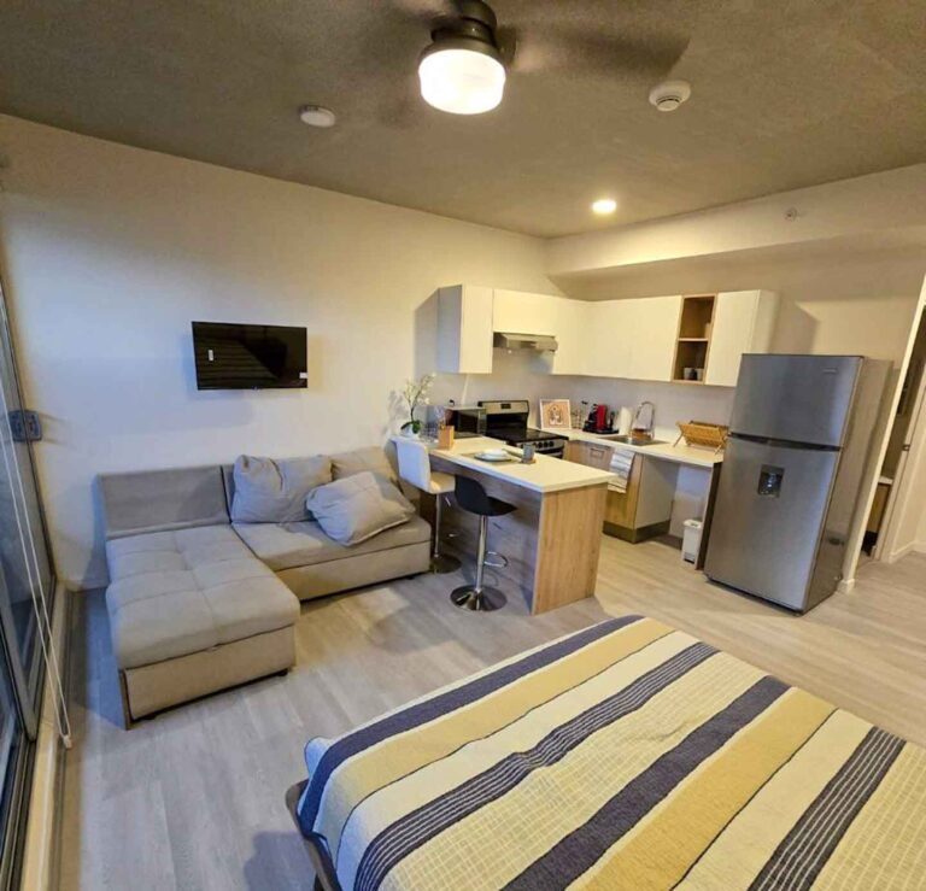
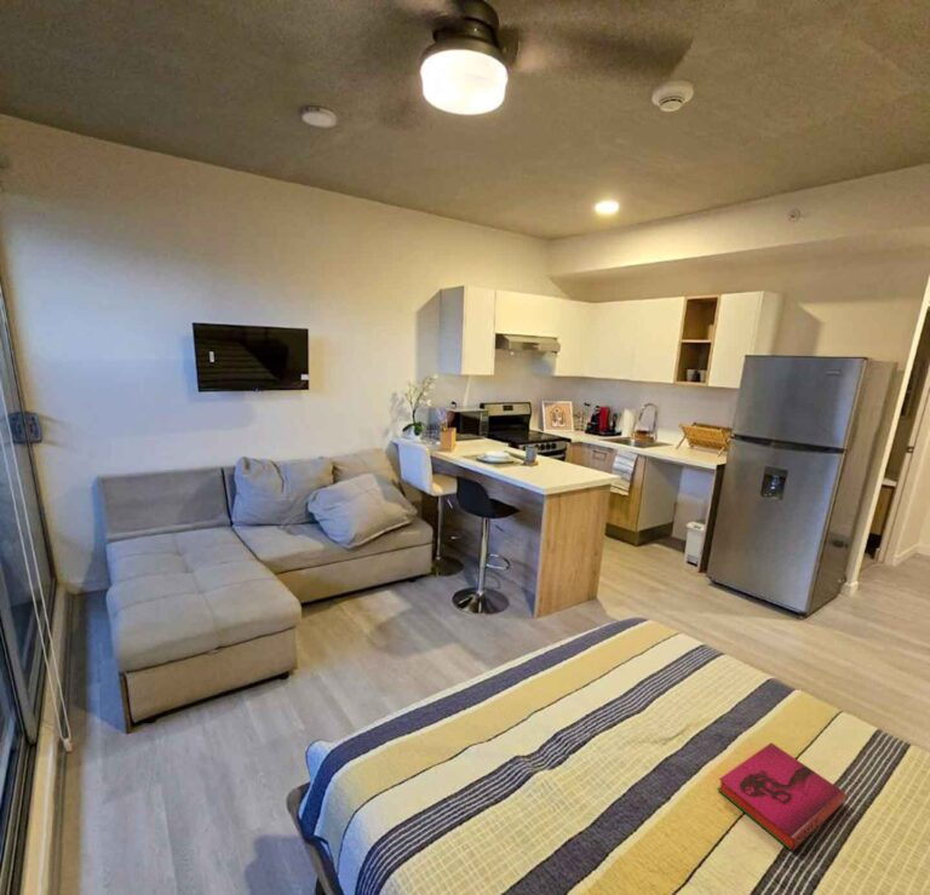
+ hardback book (781, 791)
